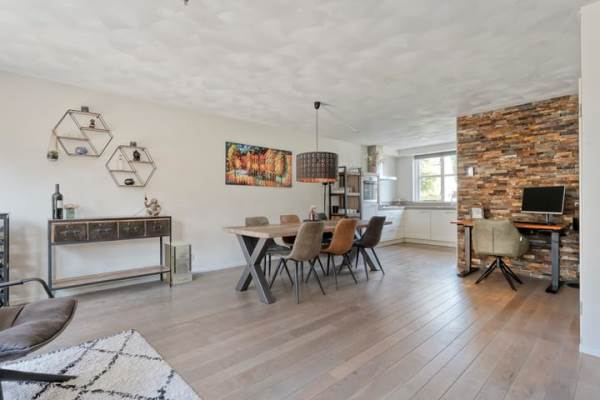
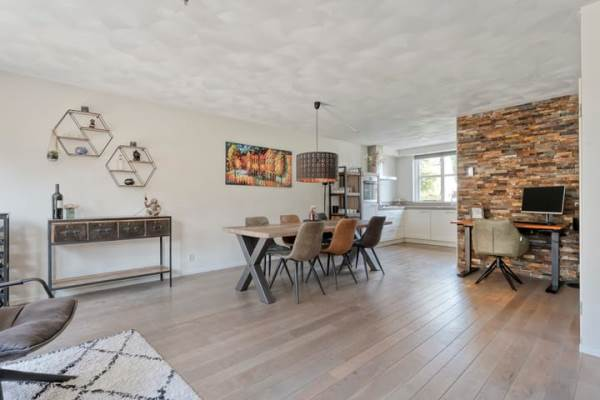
- air purifier (178, 261)
